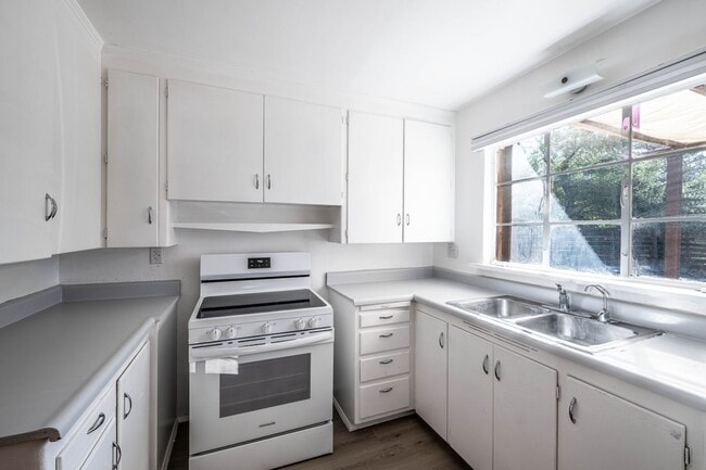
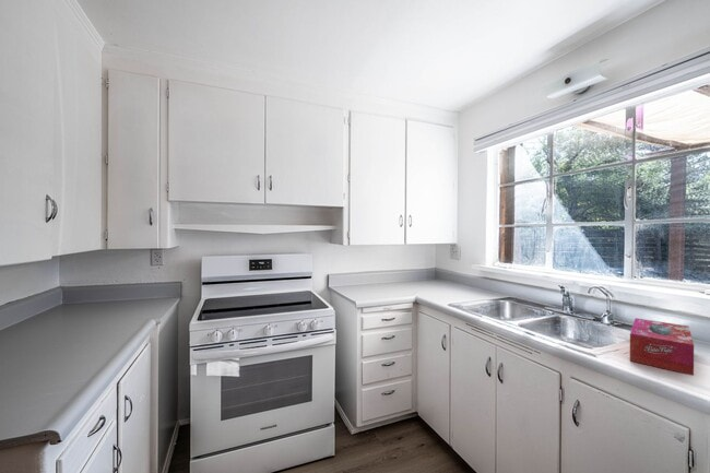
+ tissue box (660, 342)
